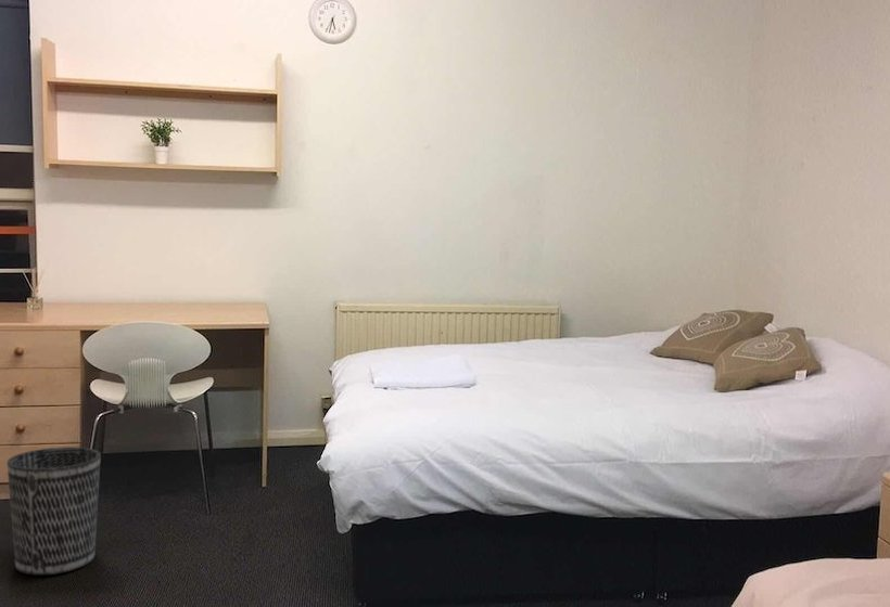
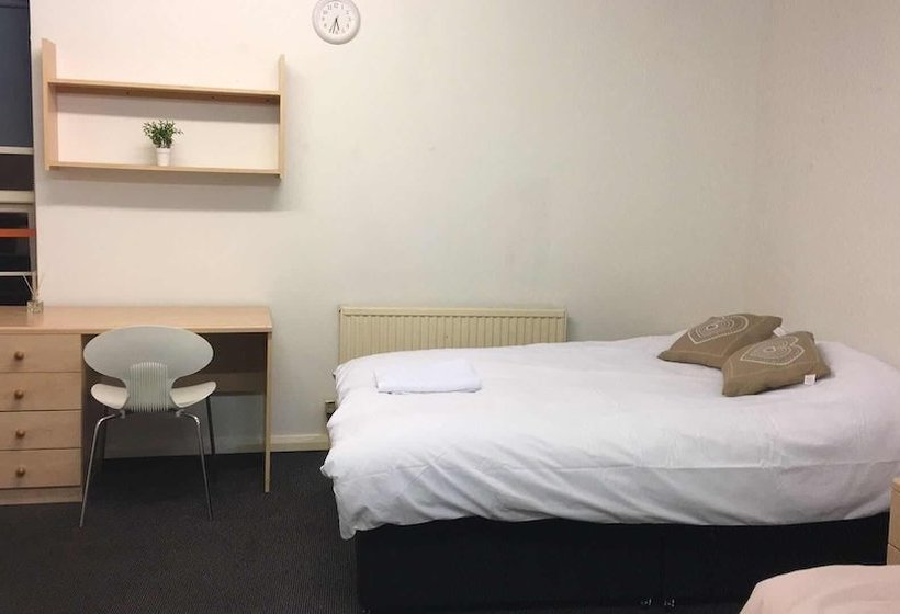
- wastebasket (55, 508)
